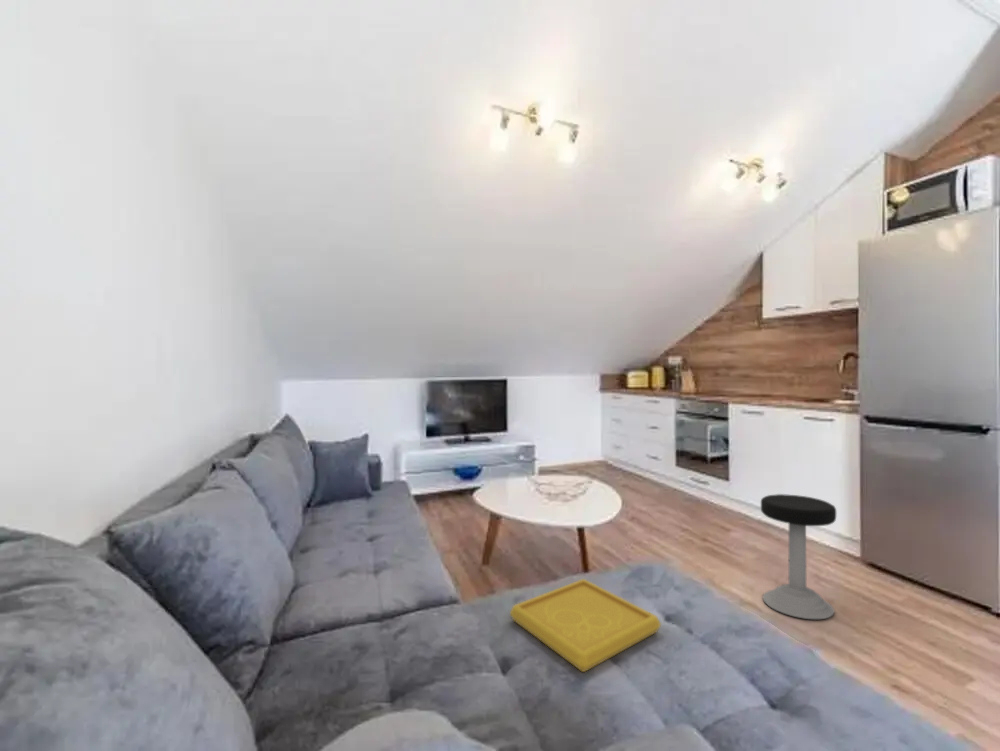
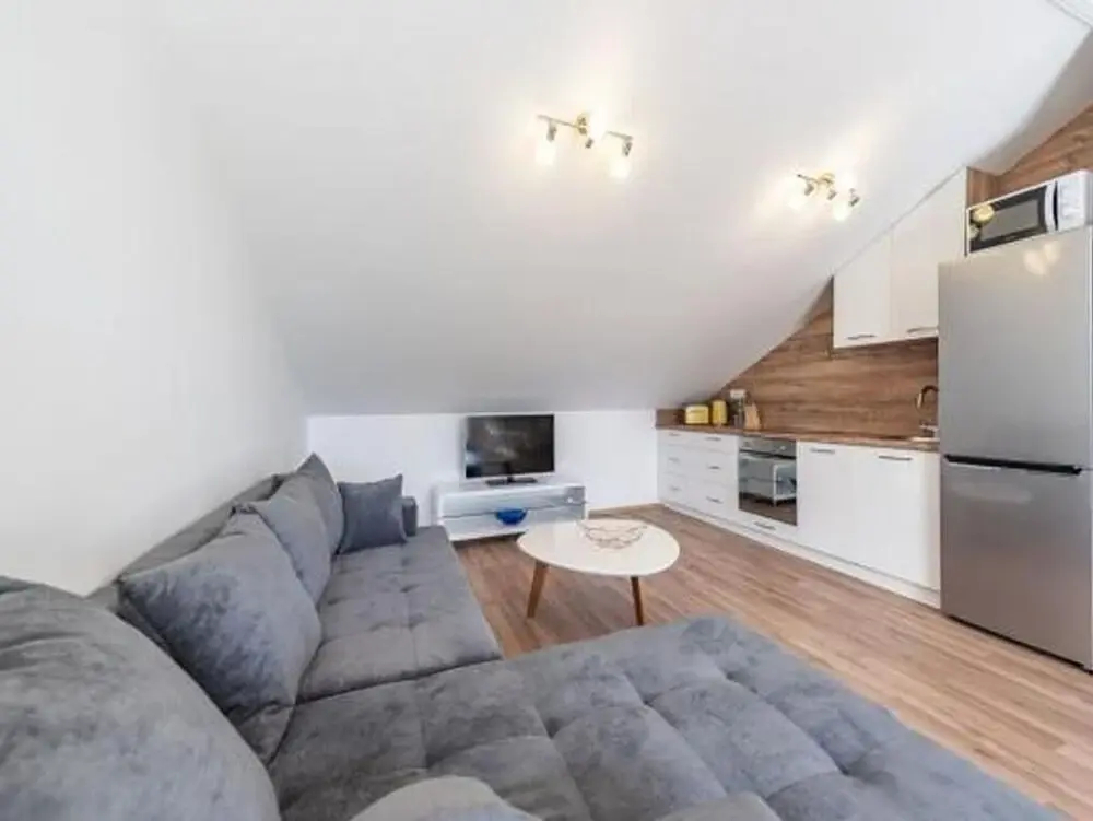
- stool (797, 553)
- serving tray (583, 618)
